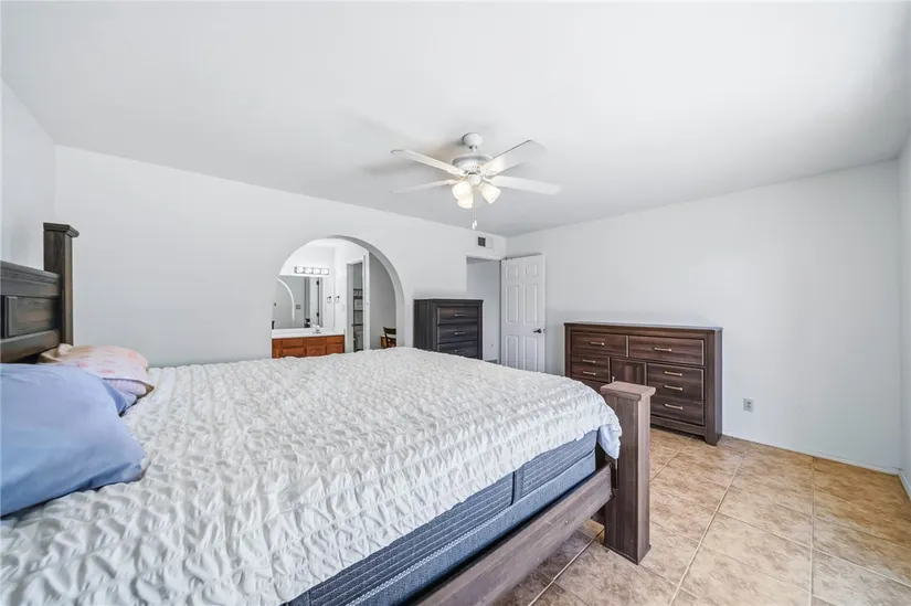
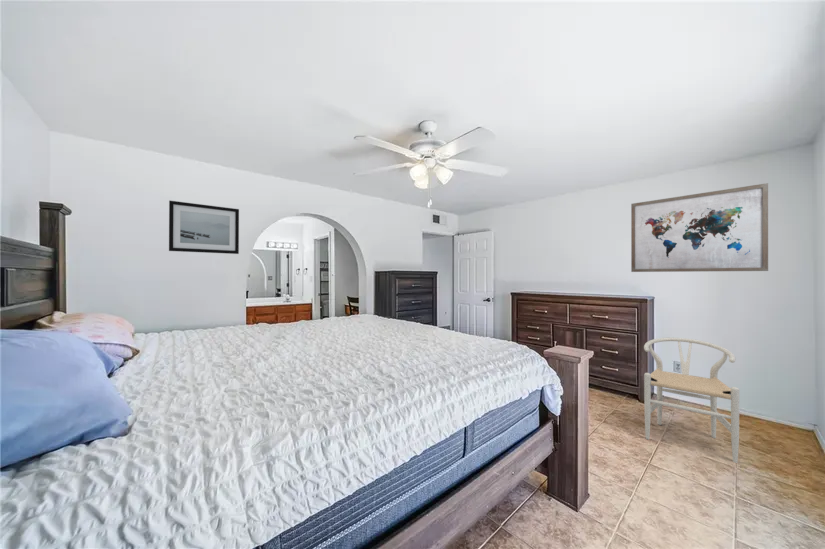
+ wall art (691, 233)
+ wall art (205, 228)
+ chair (686, 389)
